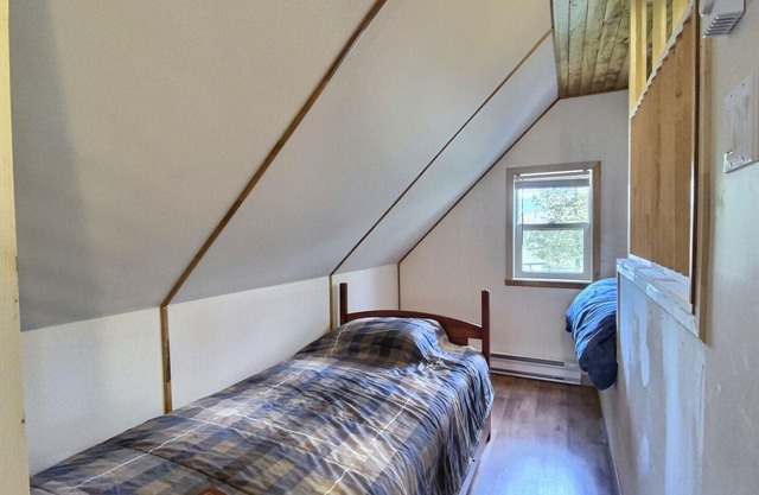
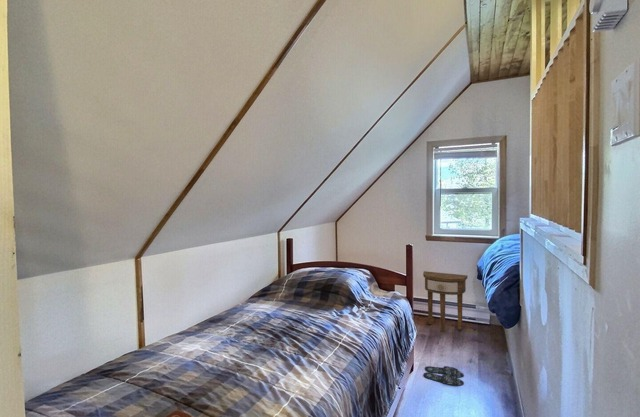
+ side table (444, 301)
+ slippers (443, 373)
